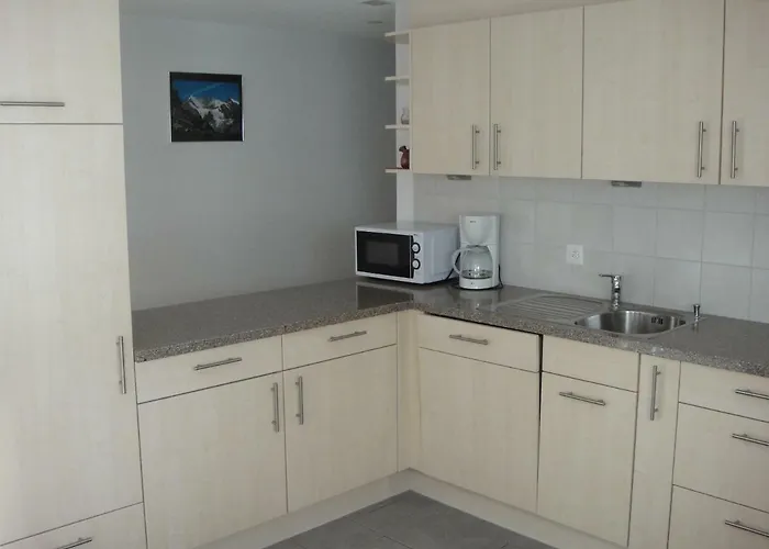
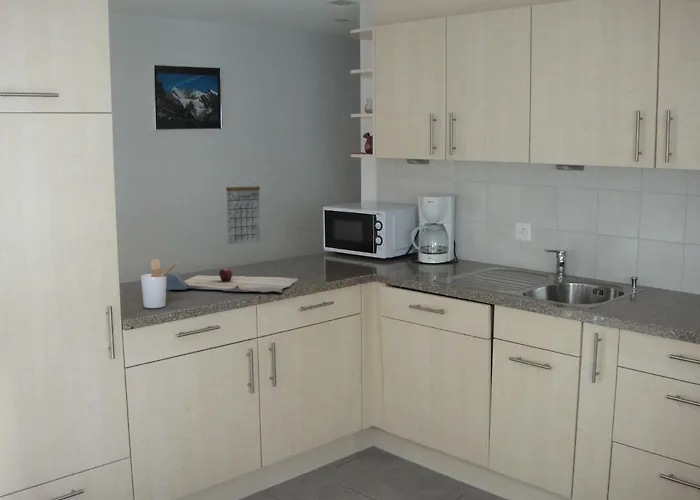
+ calendar (243, 208)
+ cutting board (236, 276)
+ utensil holder (160, 283)
